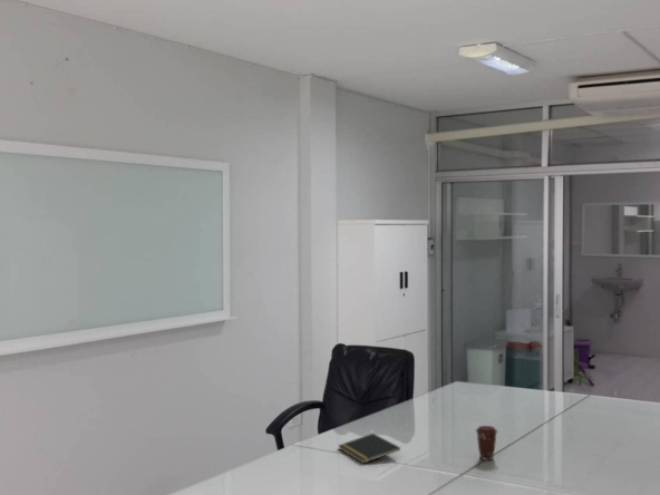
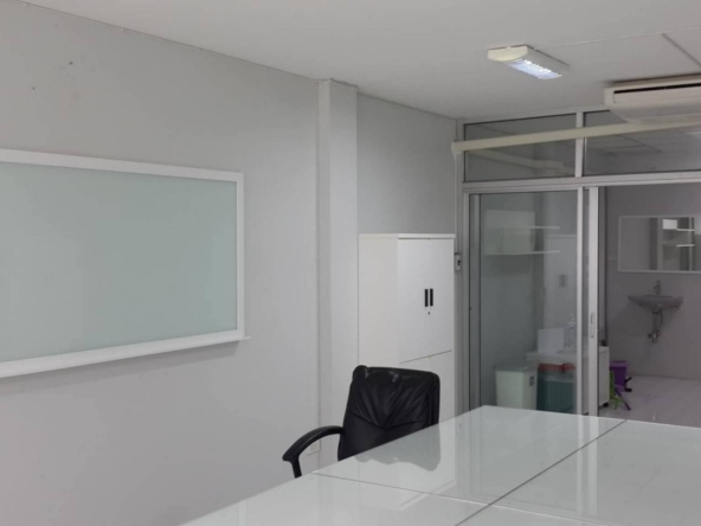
- coffee cup (486, 443)
- notepad (368, 447)
